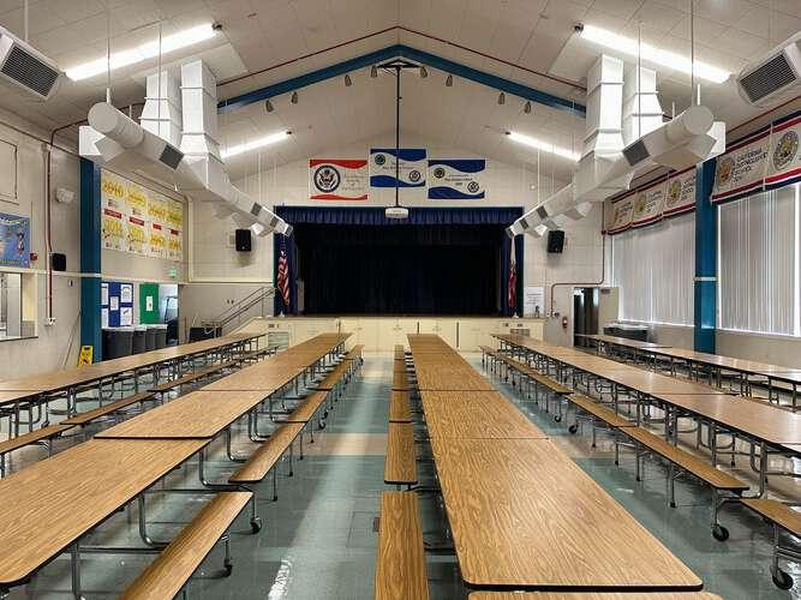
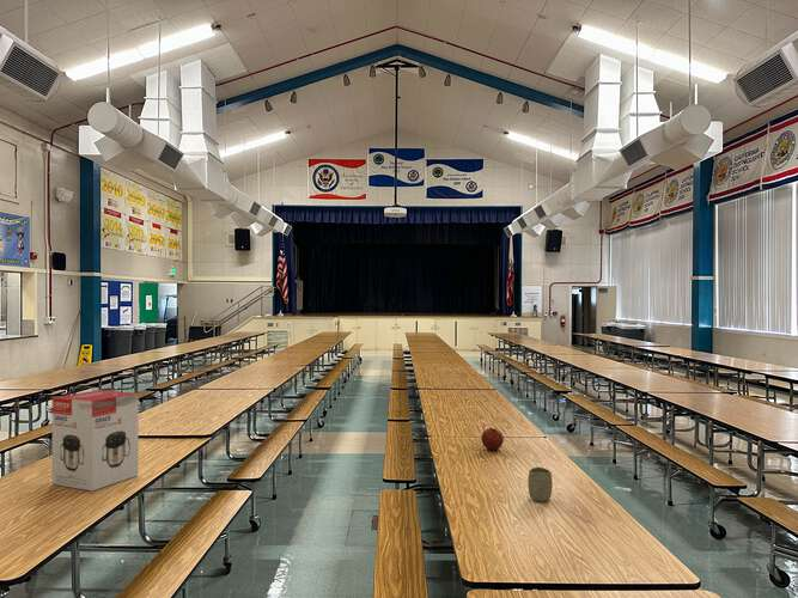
+ lunch box (96, 437)
+ apple (492, 438)
+ cup (540, 483)
